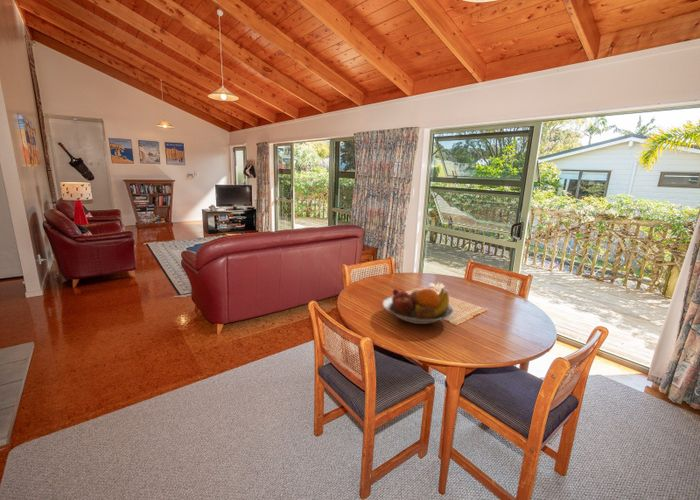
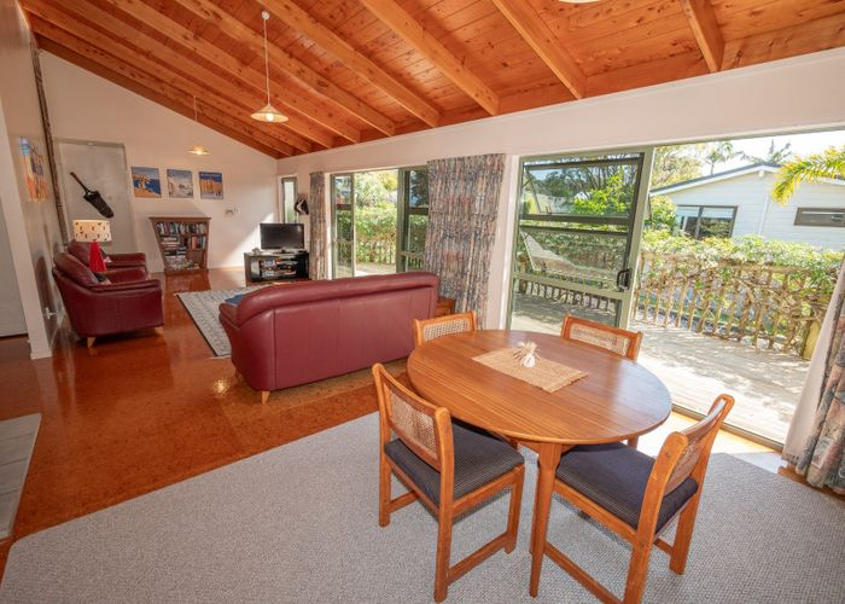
- fruit bowl (417, 302)
